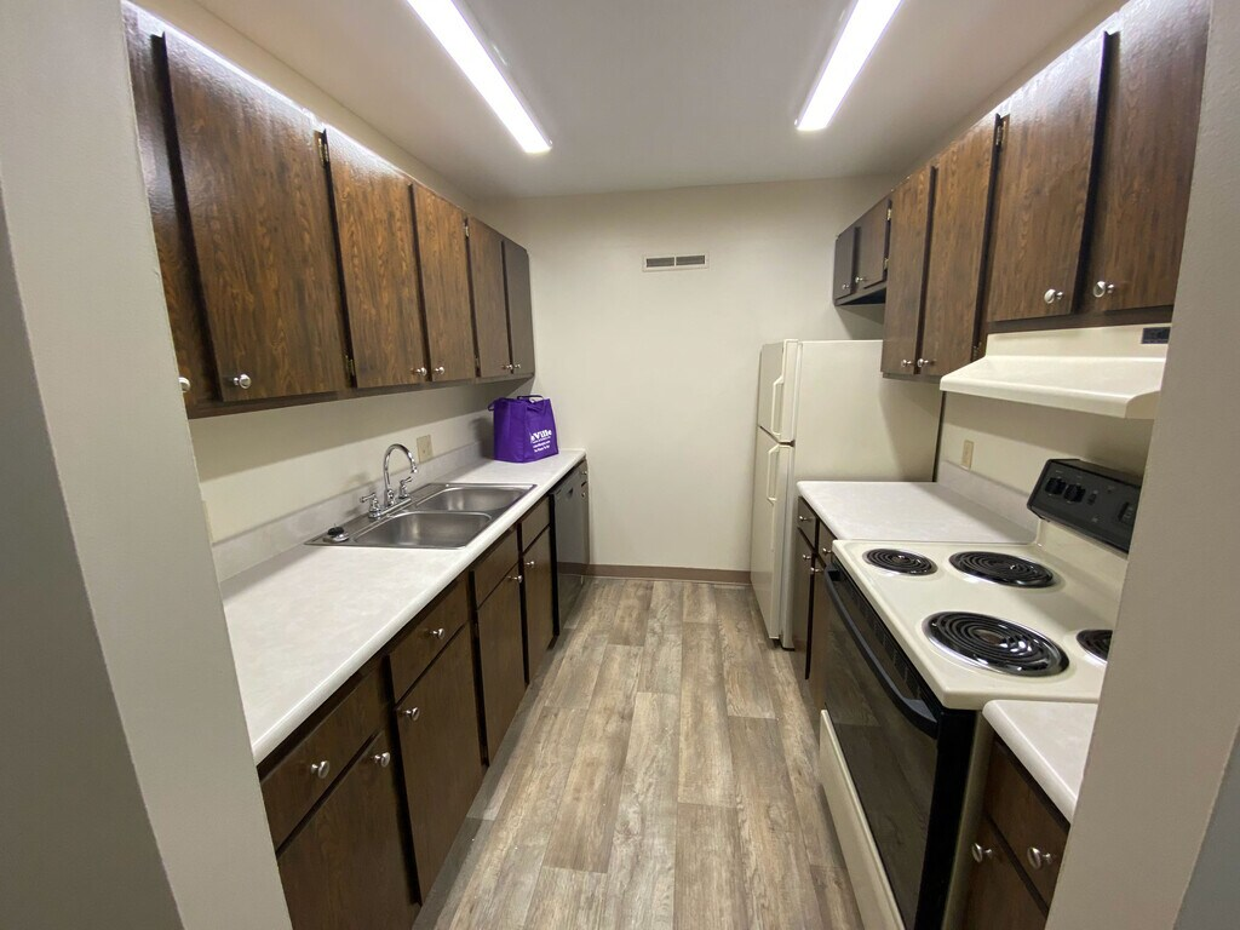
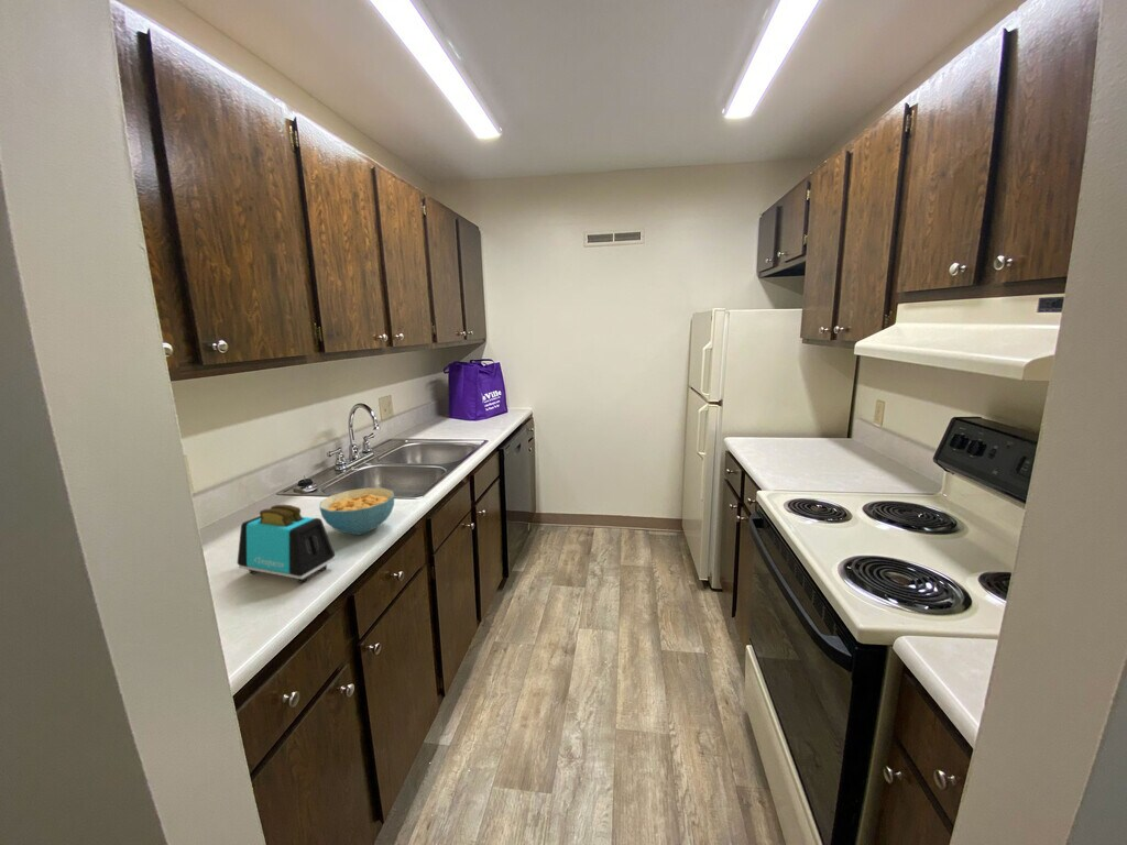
+ cereal bowl (359, 514)
+ toaster (284, 539)
